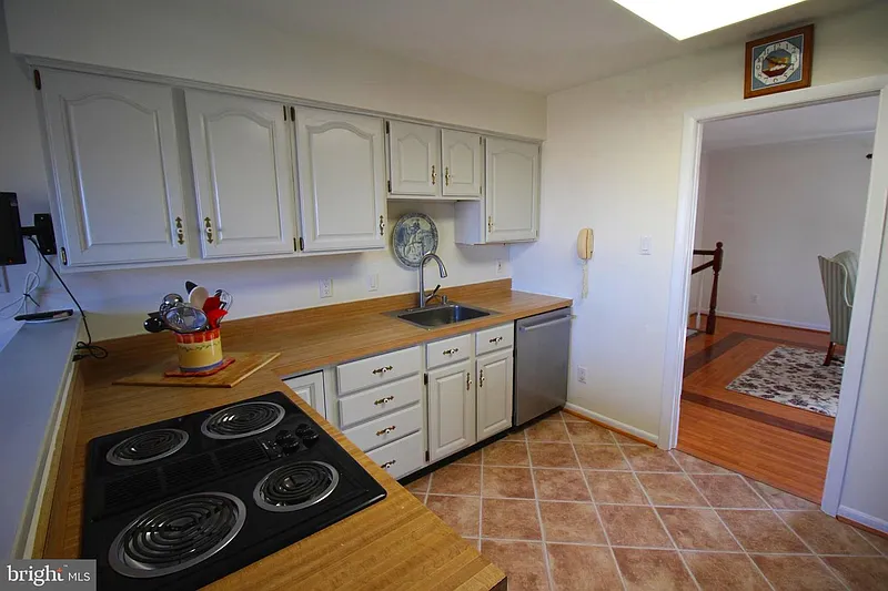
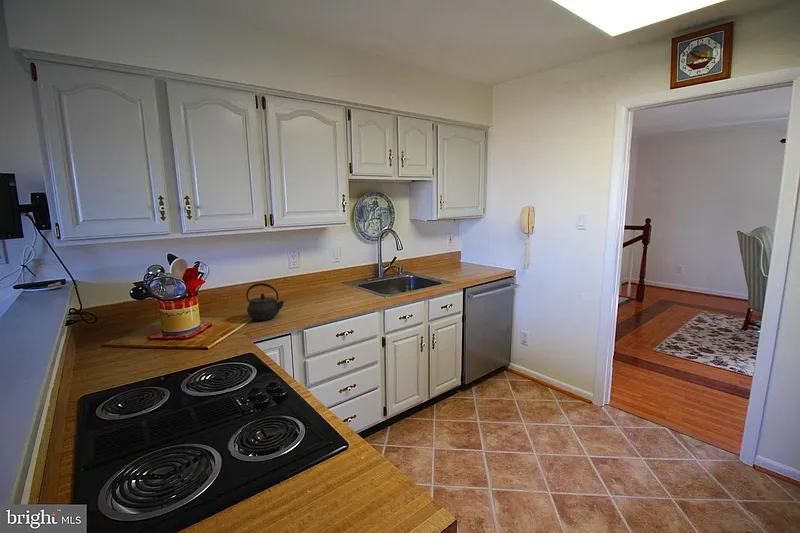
+ kettle (265, 300)
